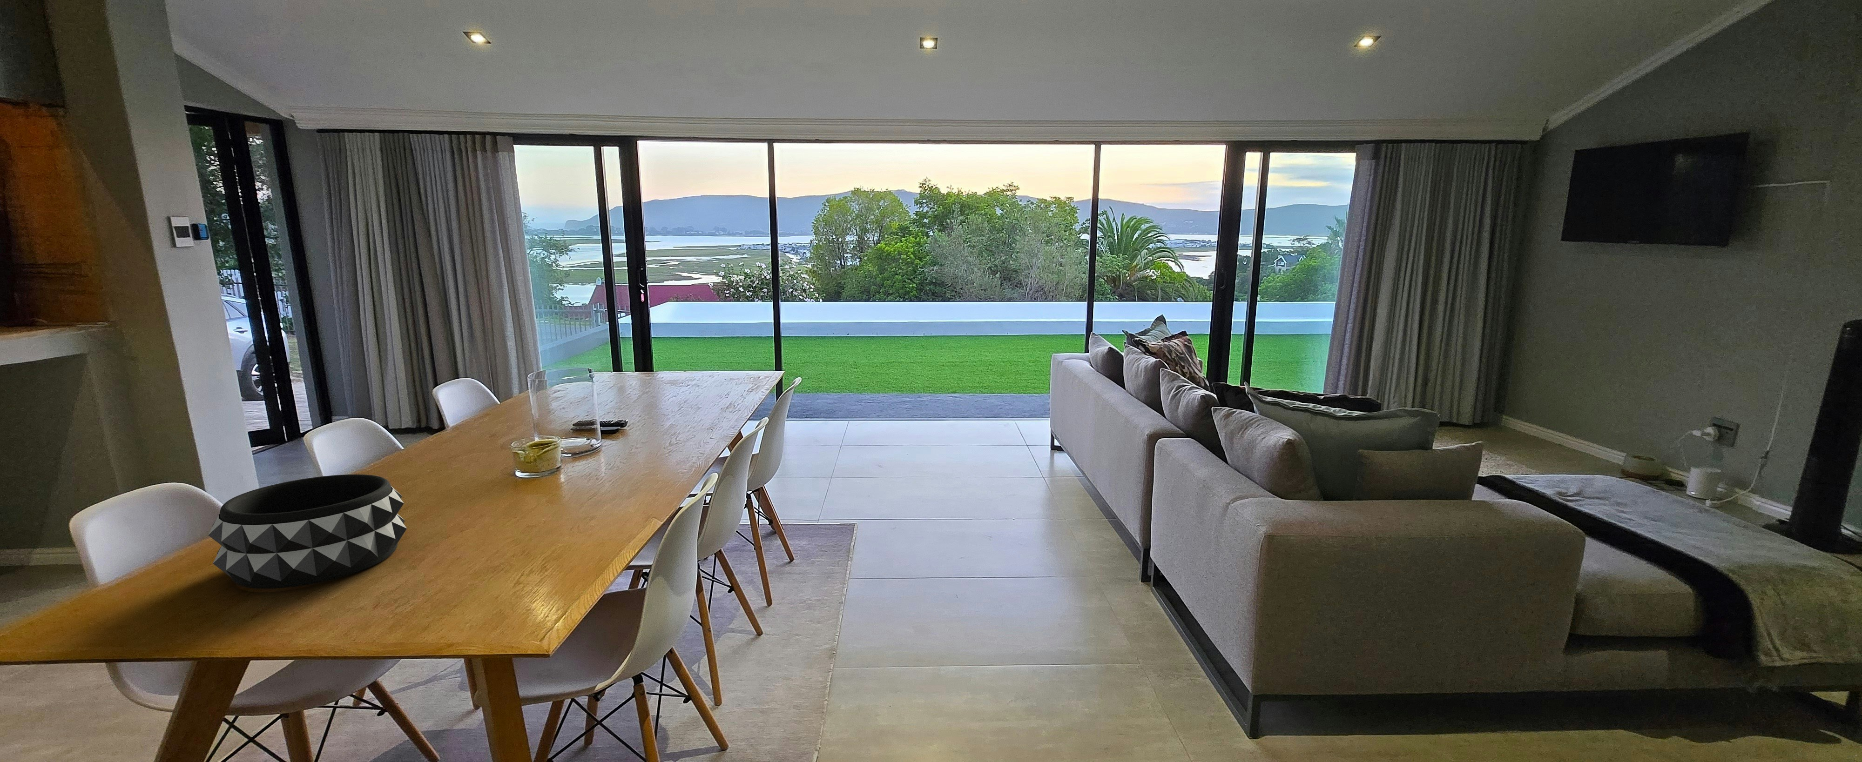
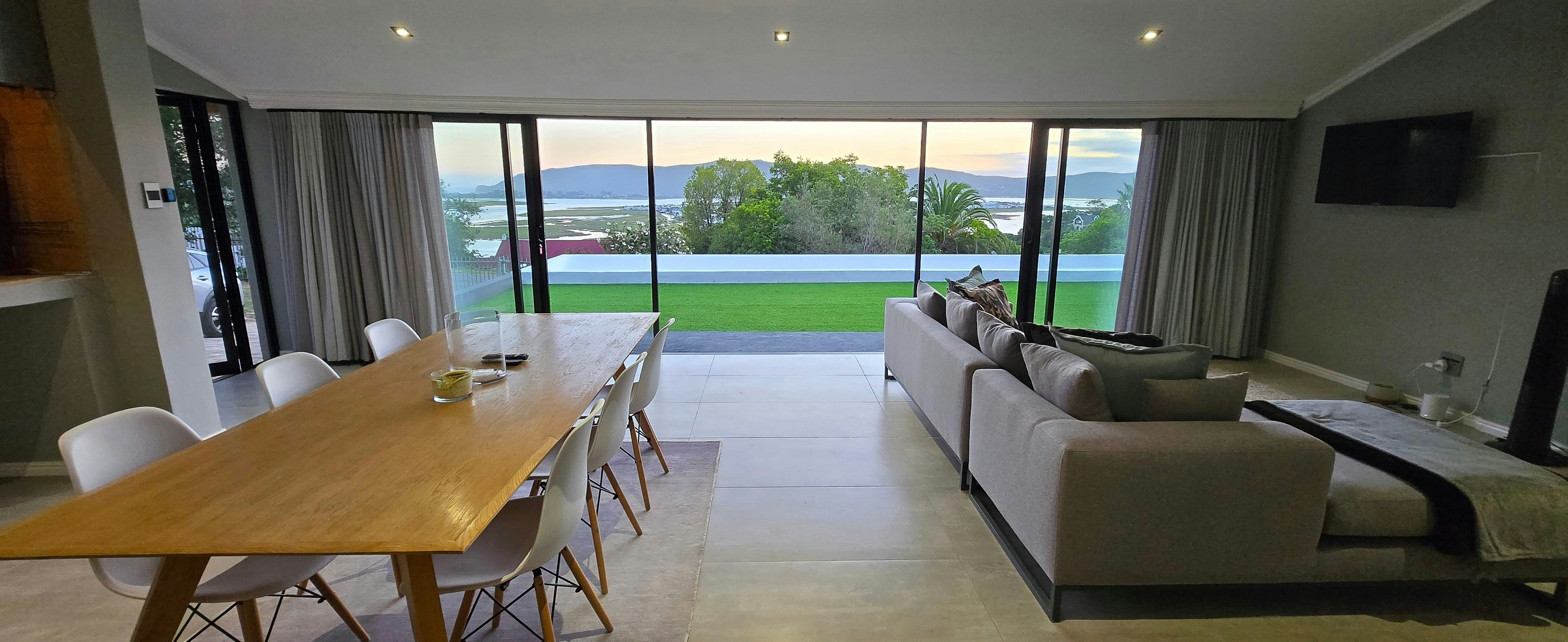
- decorative bowl (314, 527)
